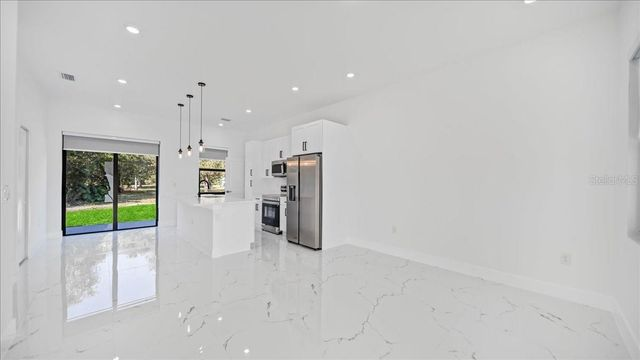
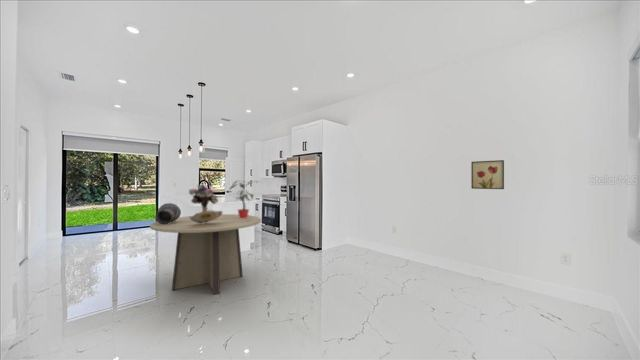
+ wall art (487, 174)
+ bouquet (205, 203)
+ ceramic pot (168, 213)
+ dining table (209, 251)
+ potted plant (243, 198)
